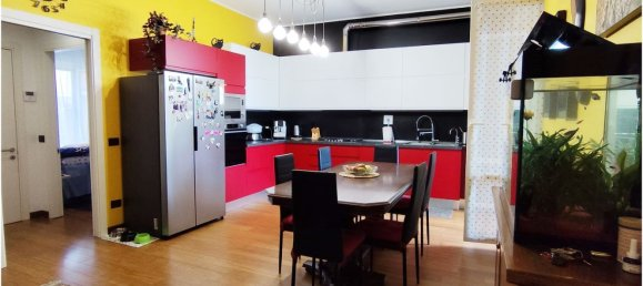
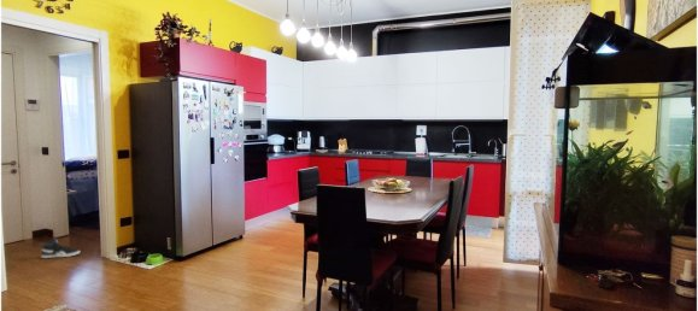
+ sneaker (60, 247)
